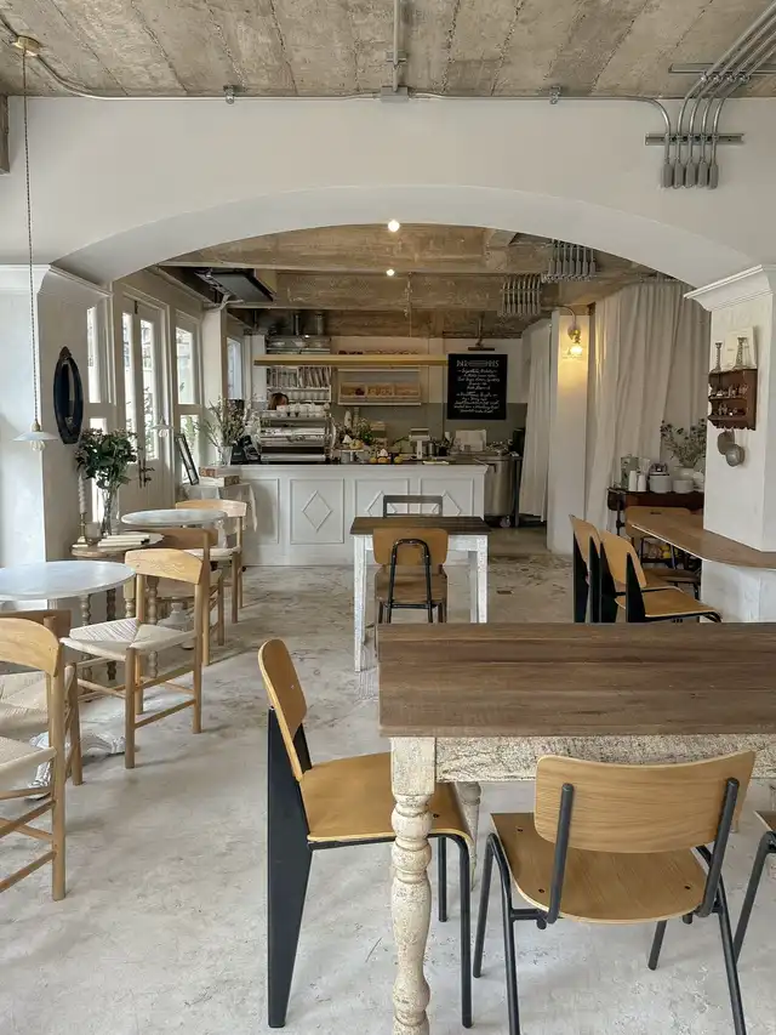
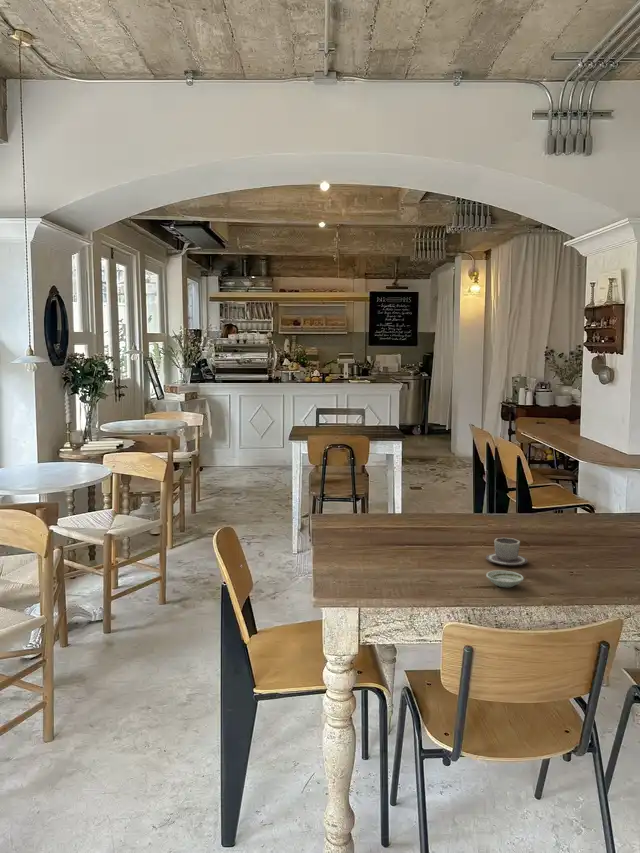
+ cup (506, 551)
+ saucer (504, 579)
